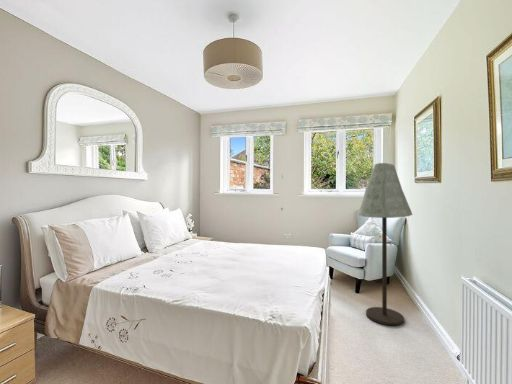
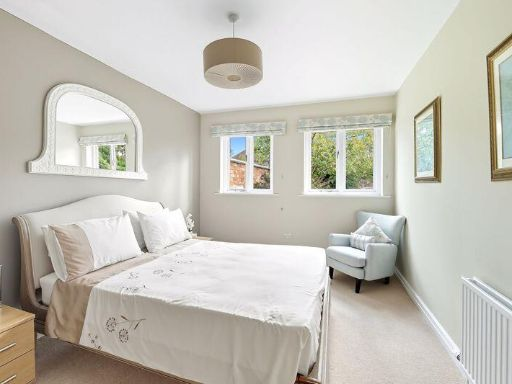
- floor lamp (384, 240)
